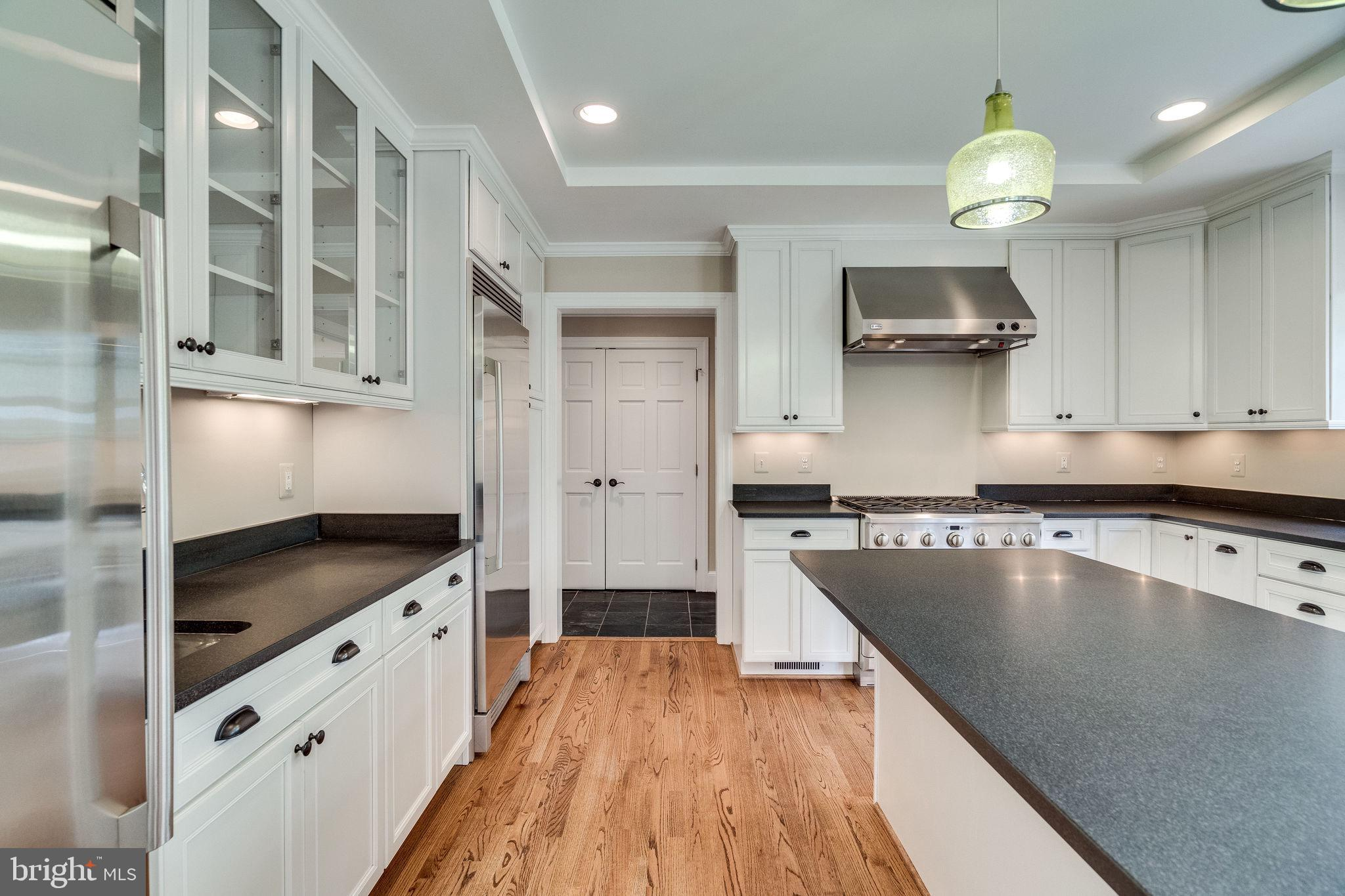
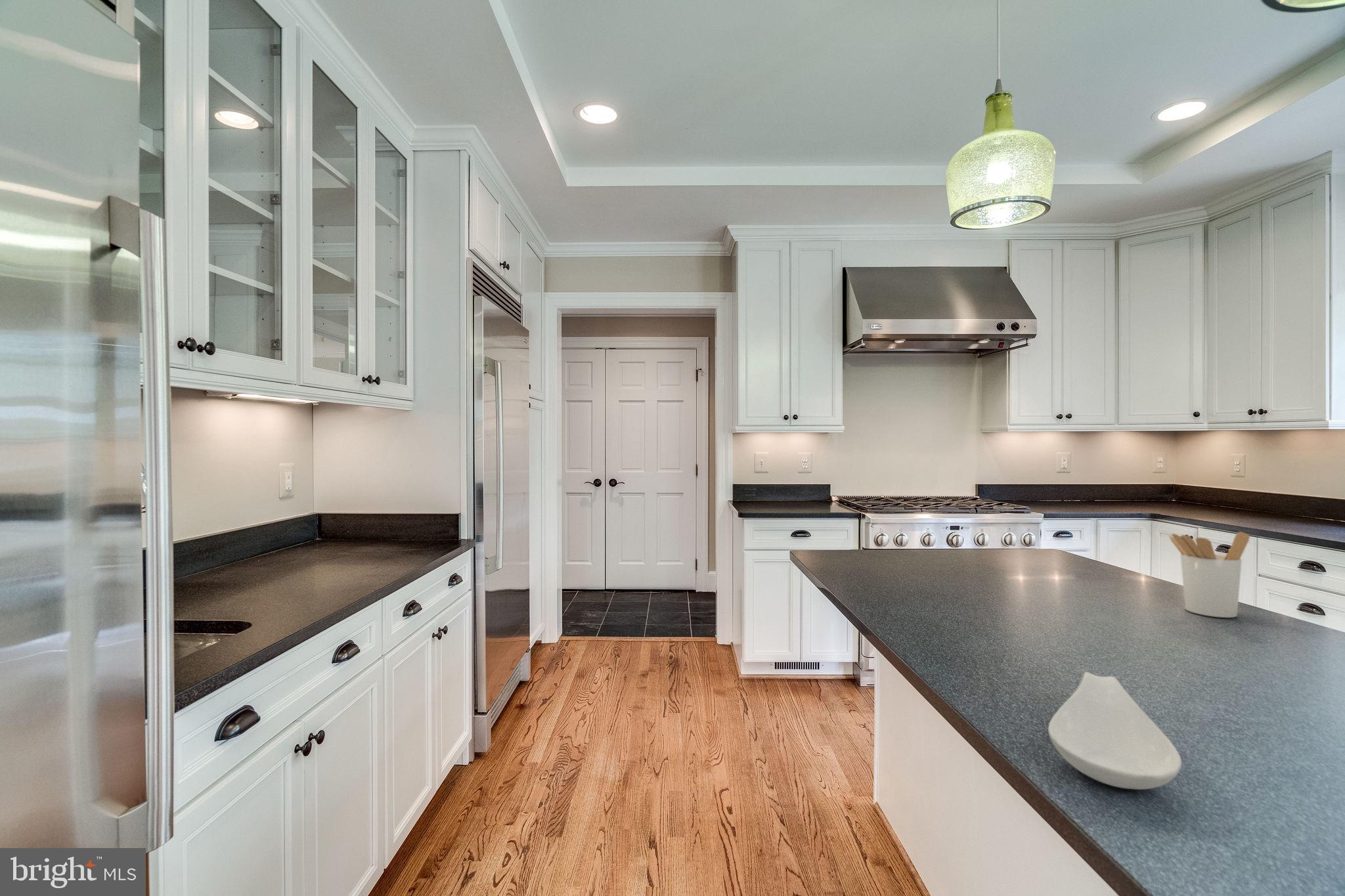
+ spoon rest (1104, 721)
+ utensil holder (1204, 571)
